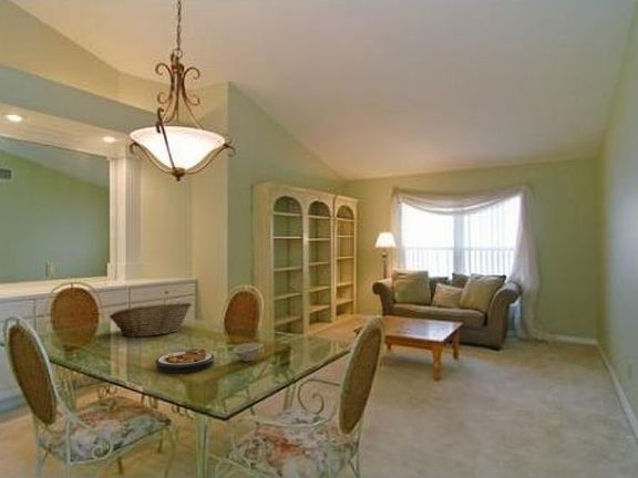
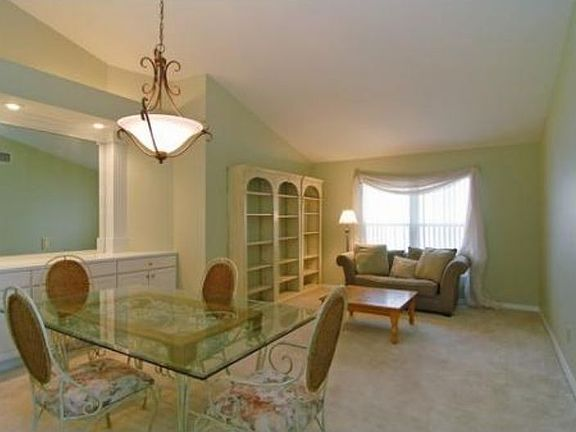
- bowl (247, 352)
- plate (185, 357)
- fruit basket (152, 316)
